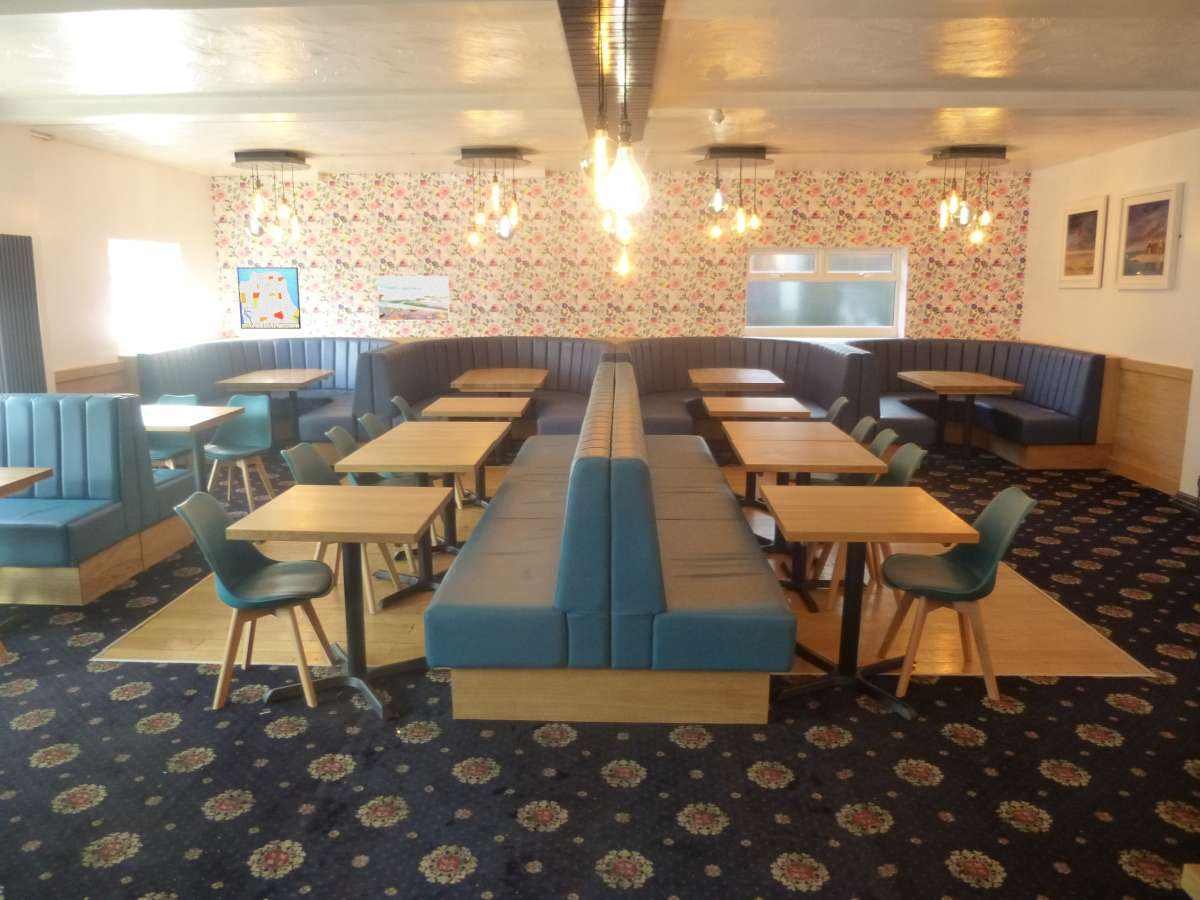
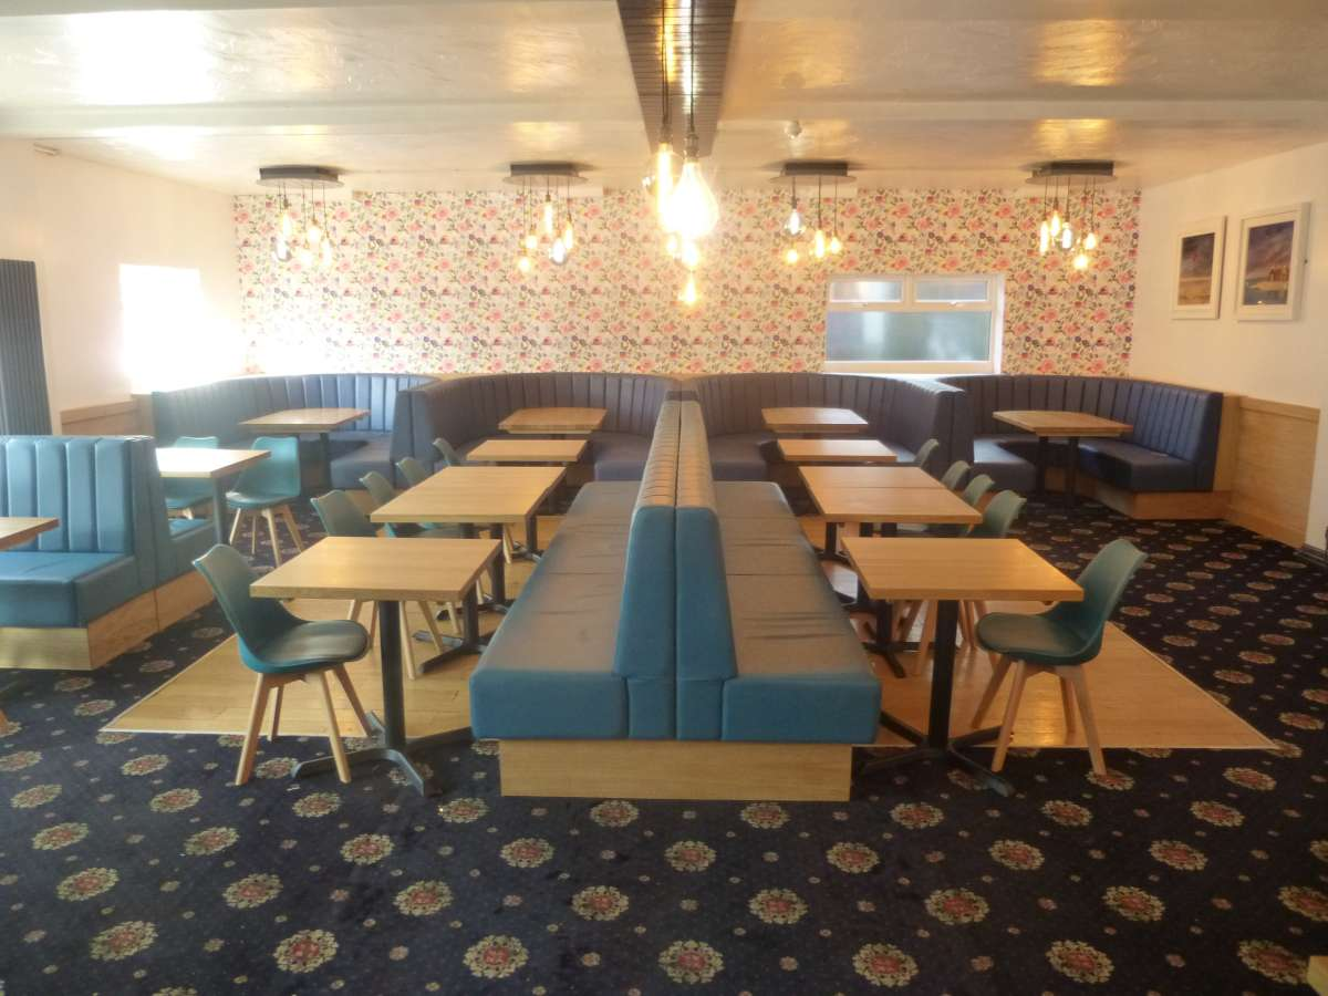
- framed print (413, 298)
- wall art (269, 298)
